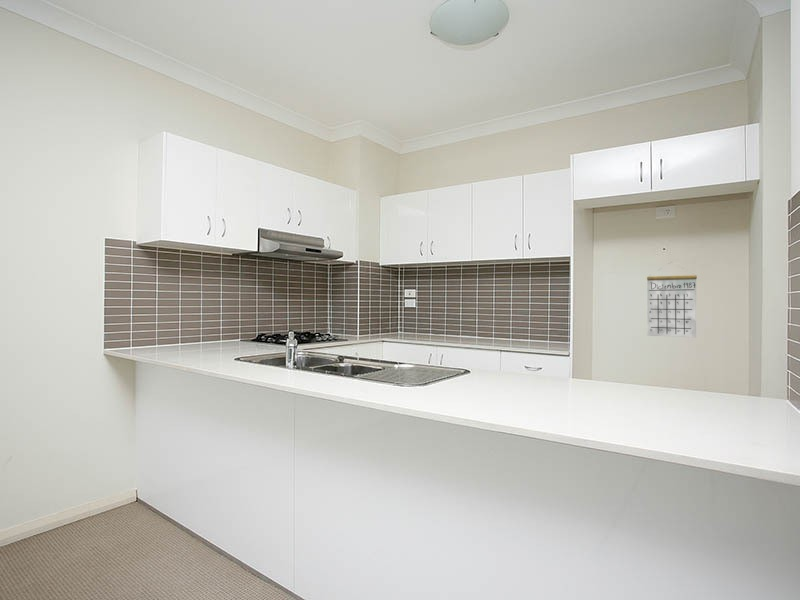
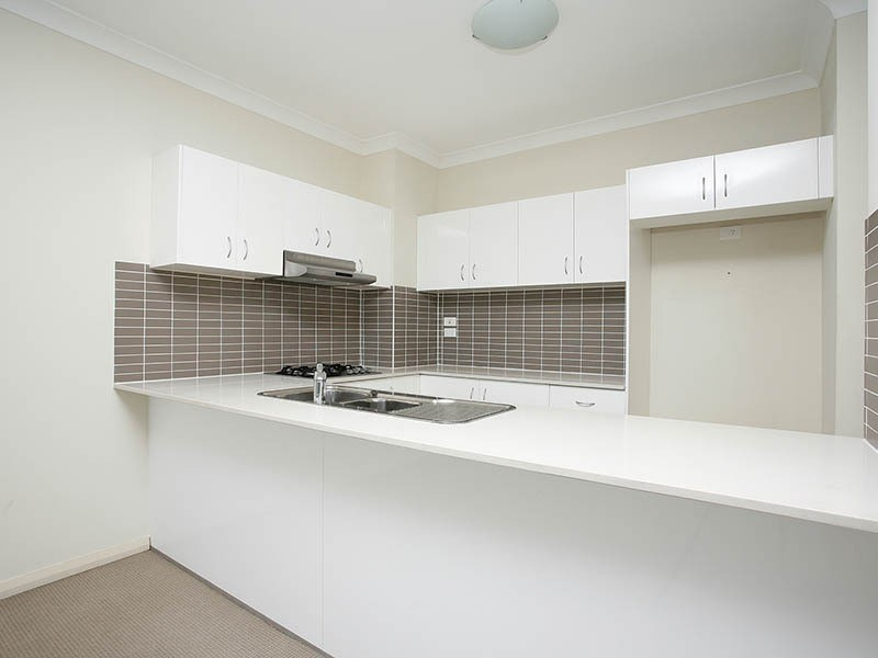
- calendar (671, 299)
